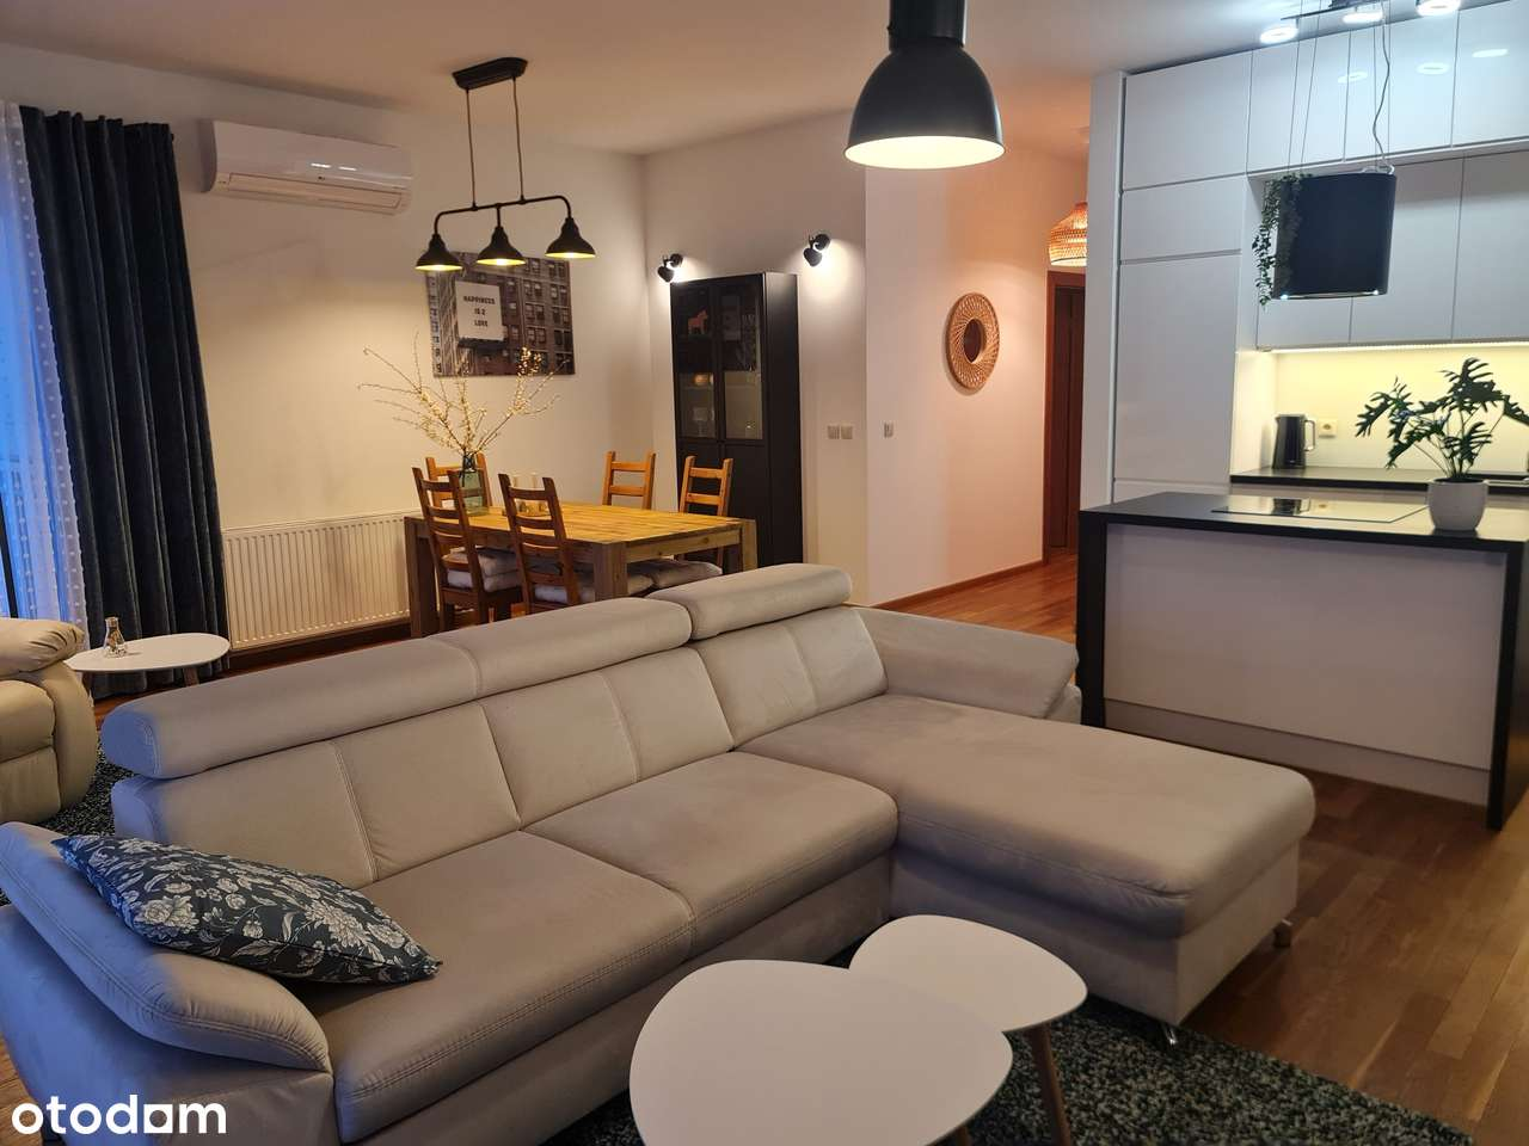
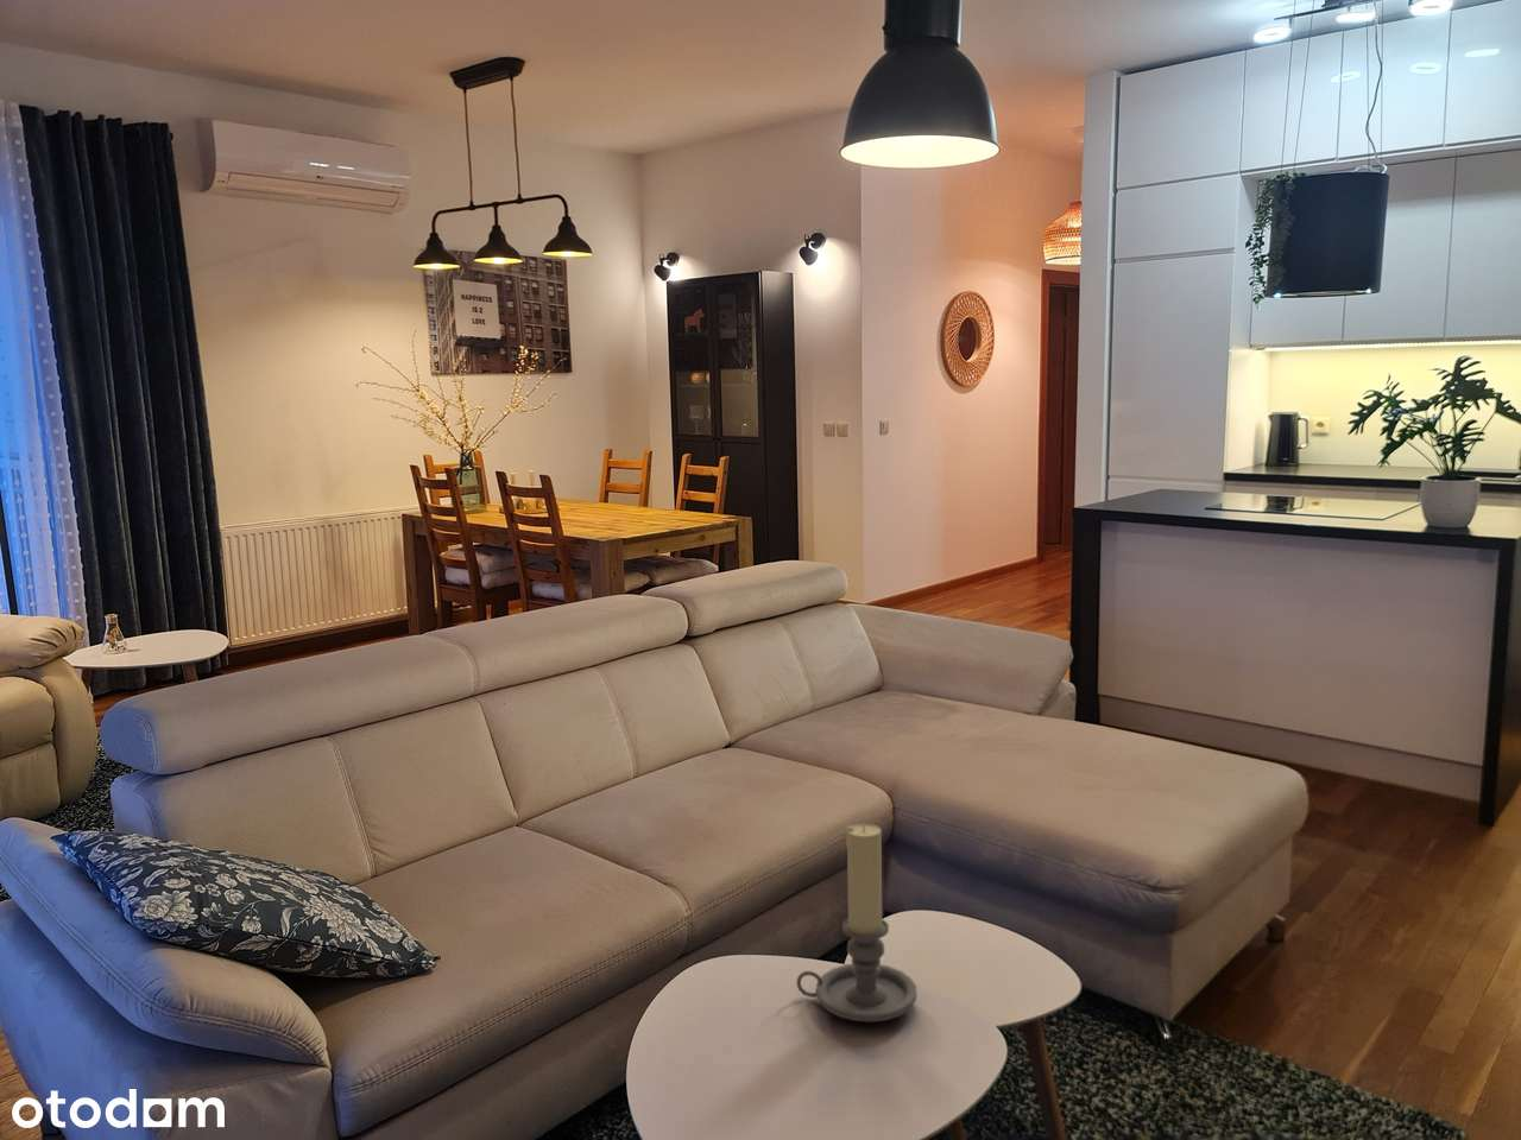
+ candle holder (854, 914)
